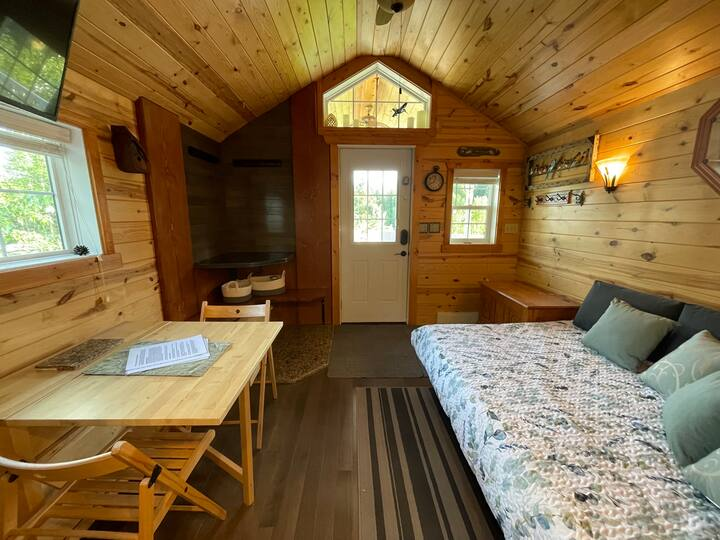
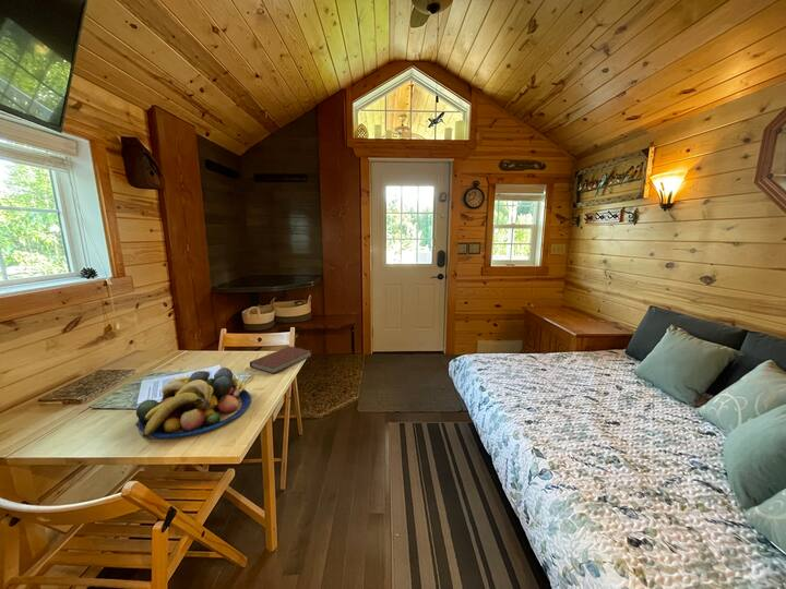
+ book (282, 358)
+ fruit bowl (196, 394)
